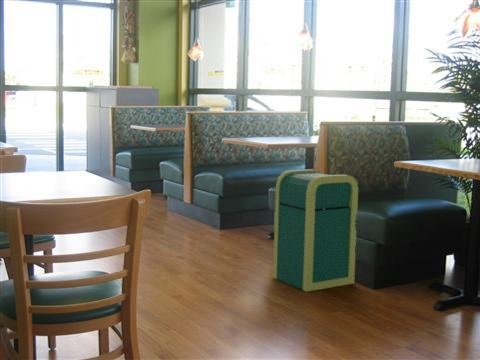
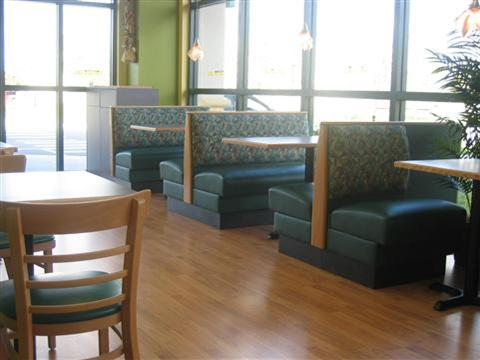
- trash can (315, 227)
